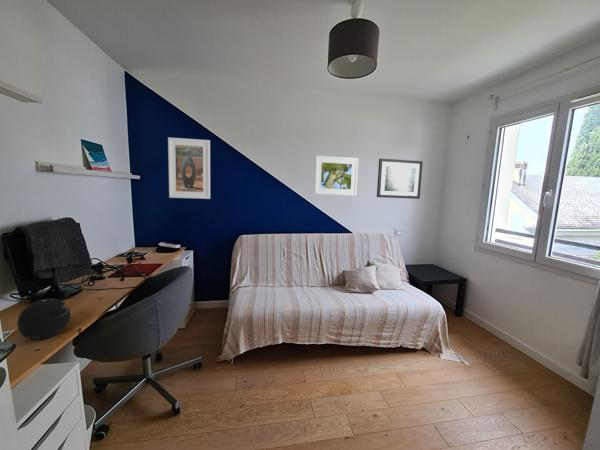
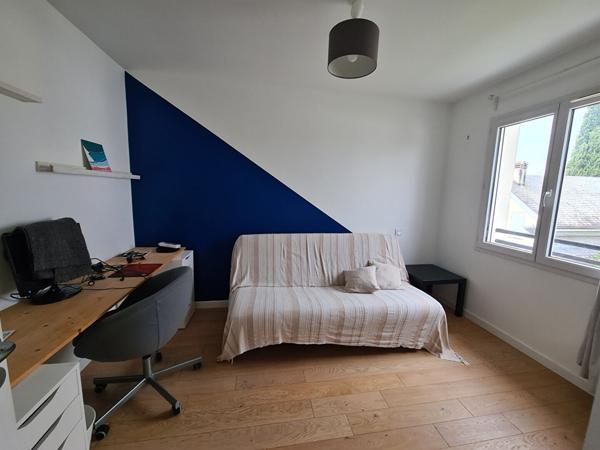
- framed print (189, 168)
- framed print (336, 176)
- speaker (45, 317)
- wall art (399, 179)
